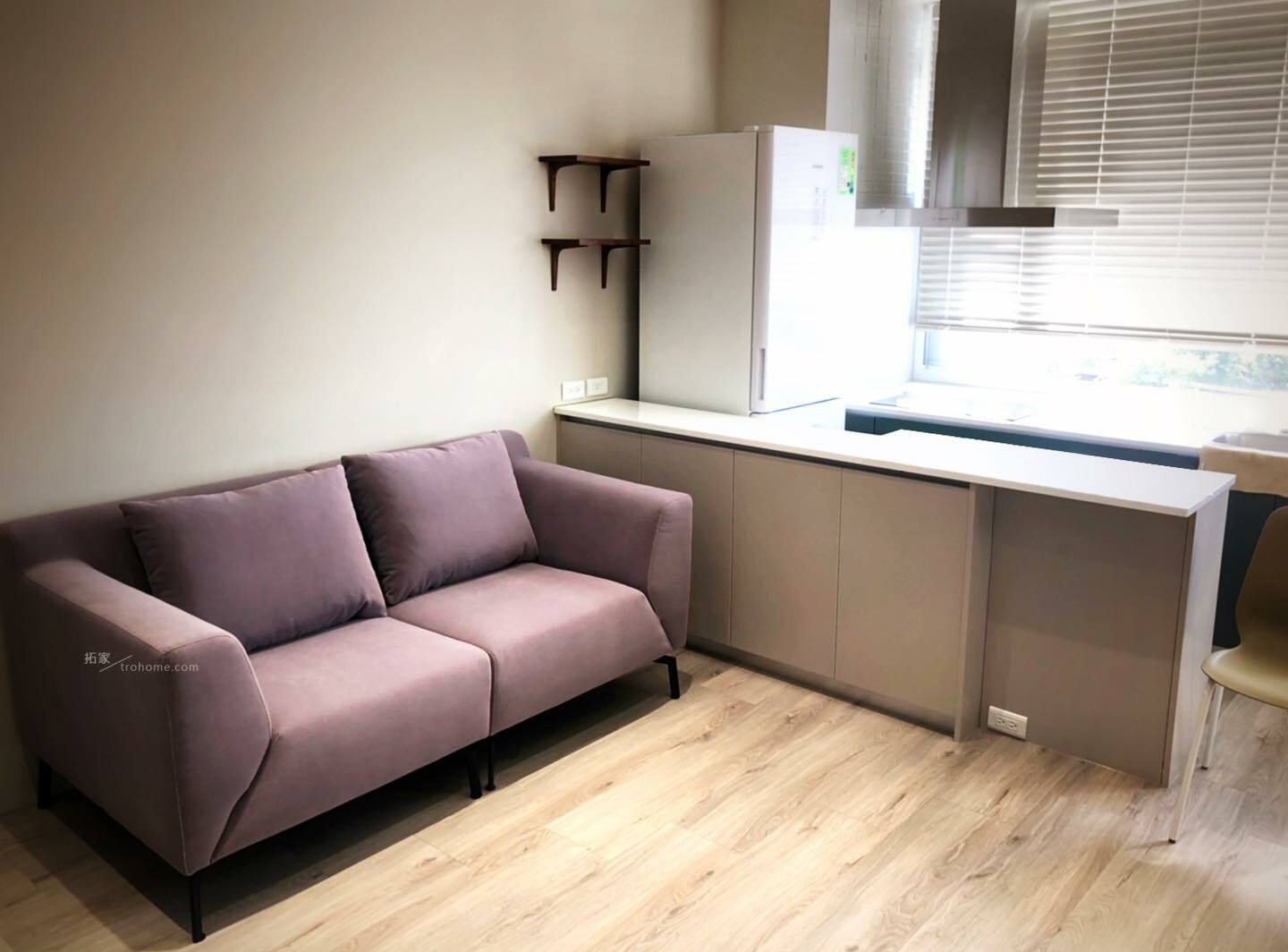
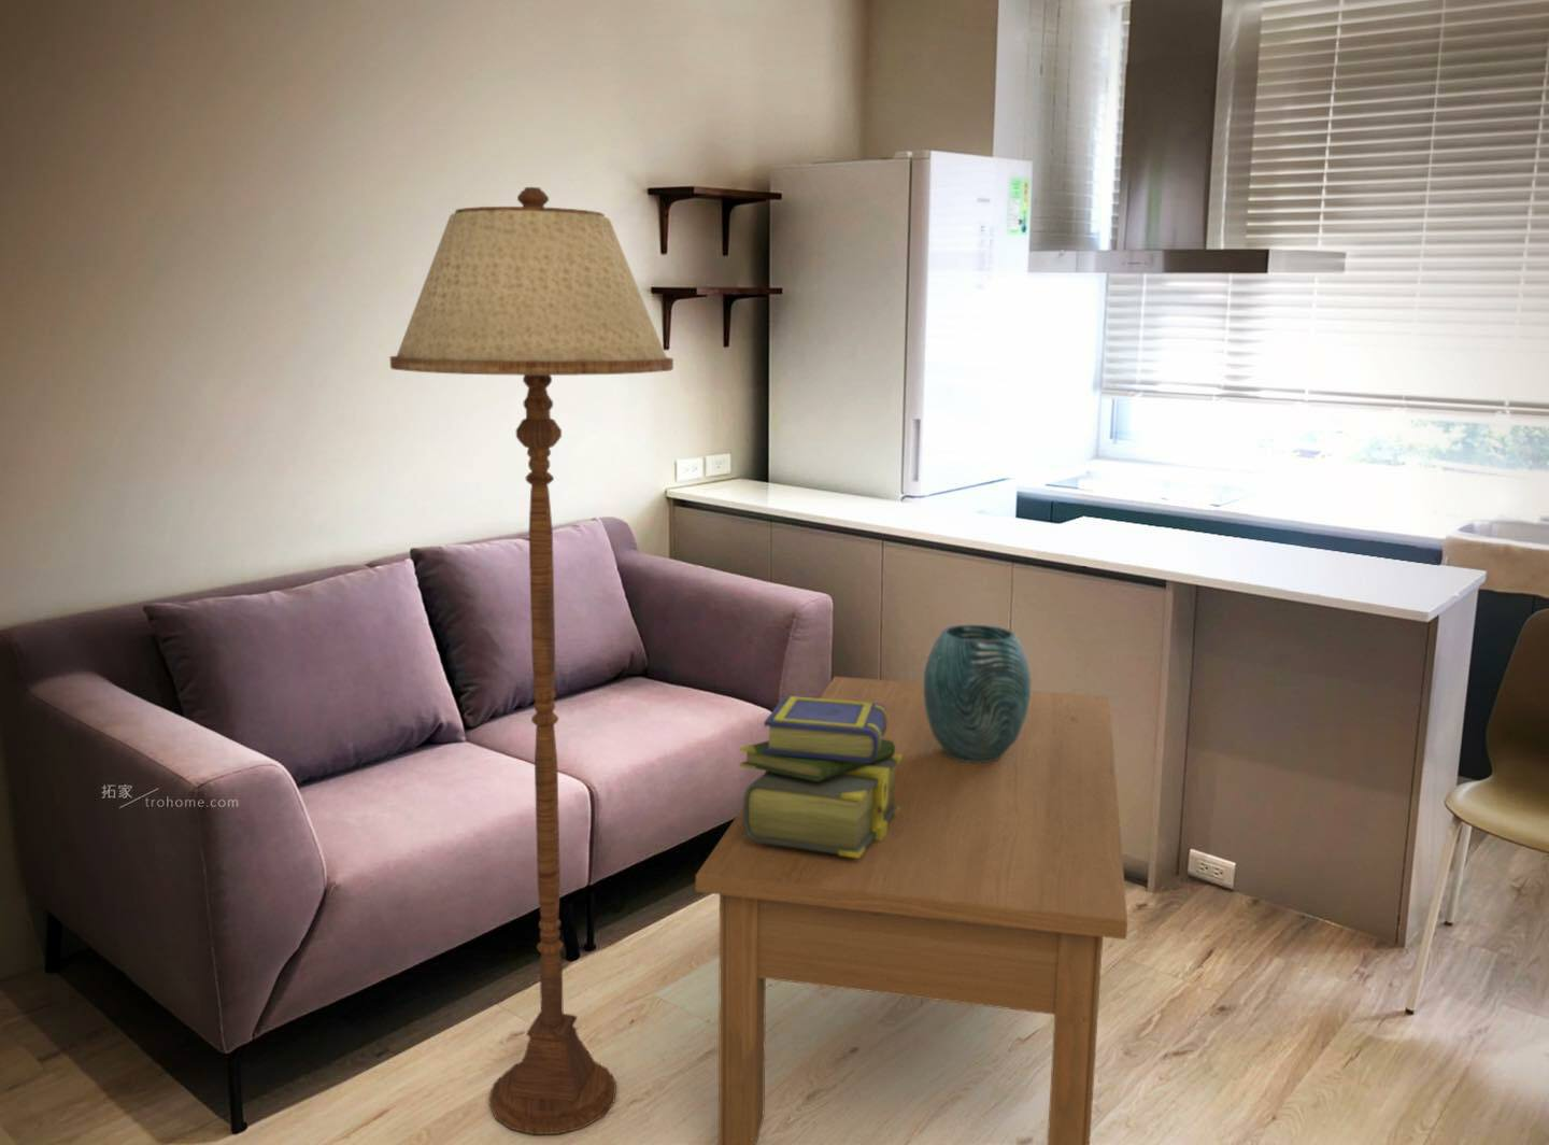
+ vase (975, 692)
+ coffee table (938, 894)
+ stack of books (823, 764)
+ floor lamp (541, 671)
